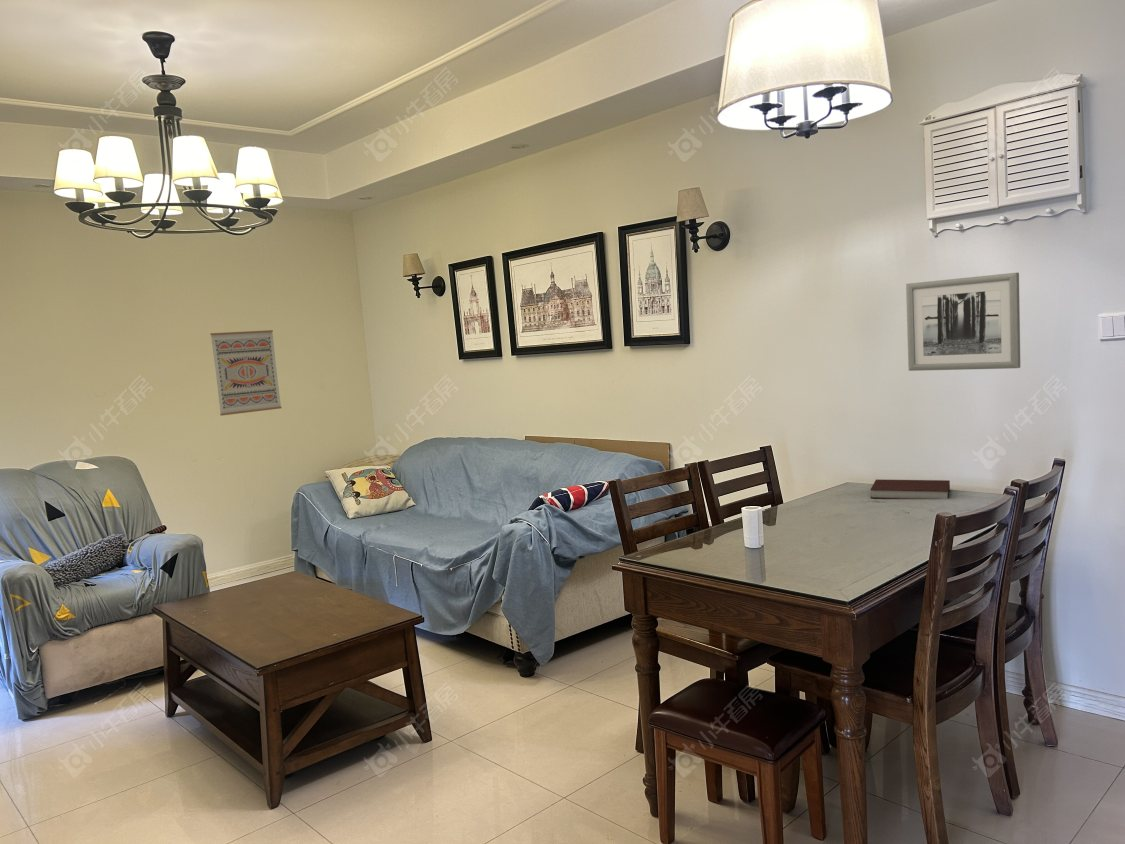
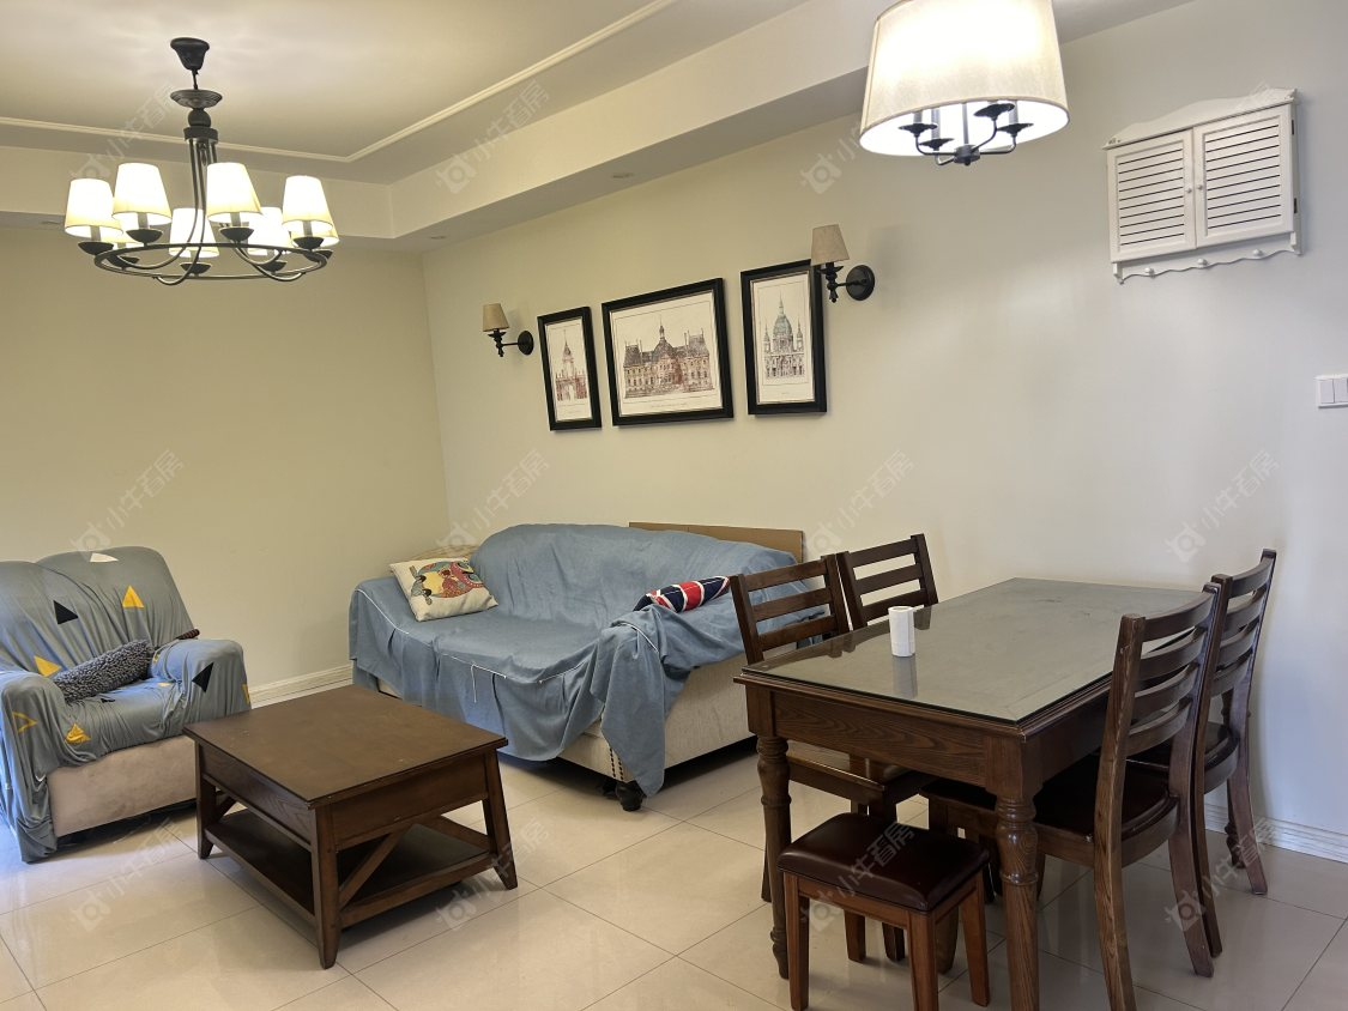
- wall art (960, 324)
- notebook (910, 489)
- wall art (247, 372)
